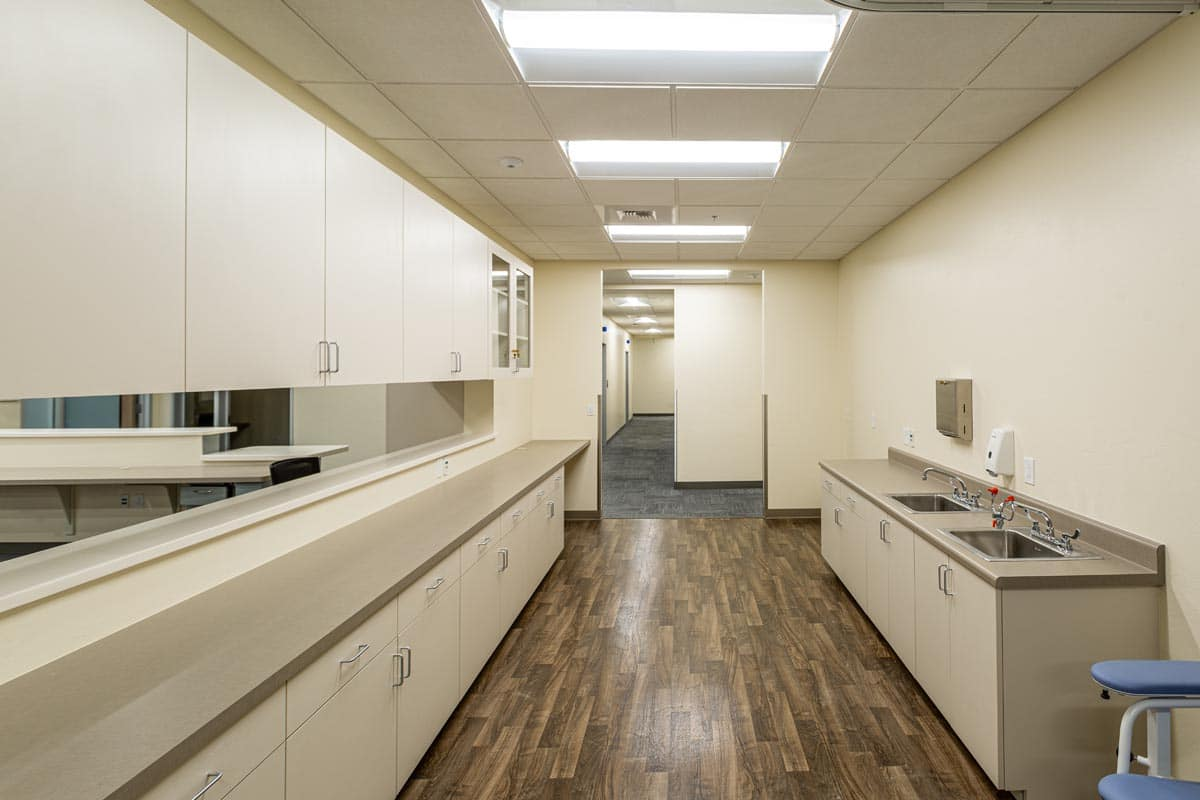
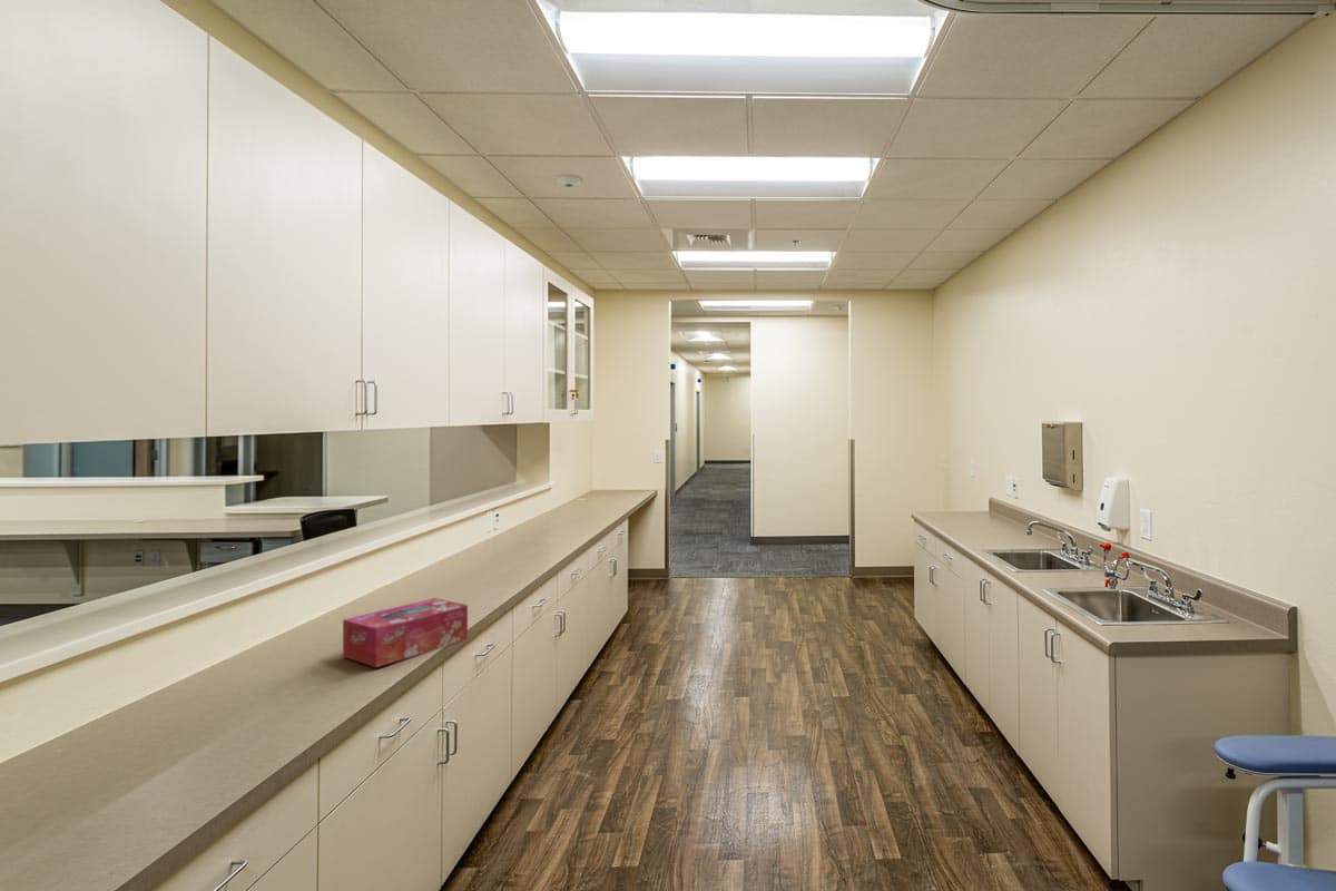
+ tissue box (407, 629)
